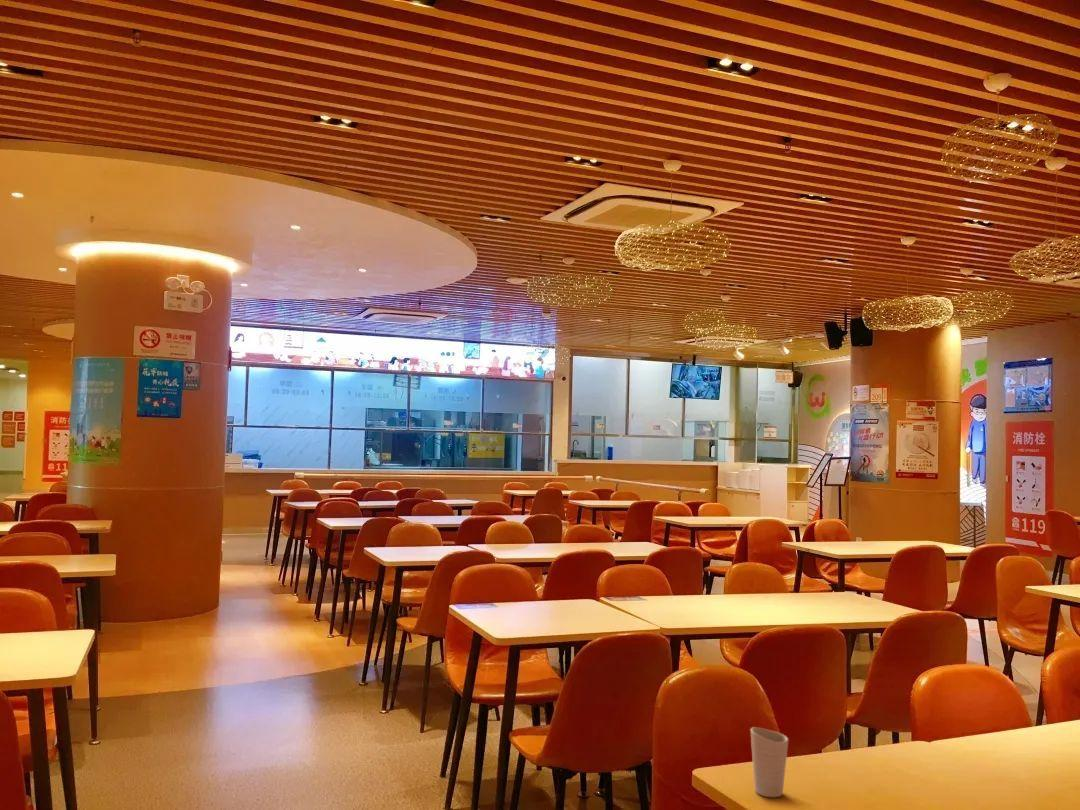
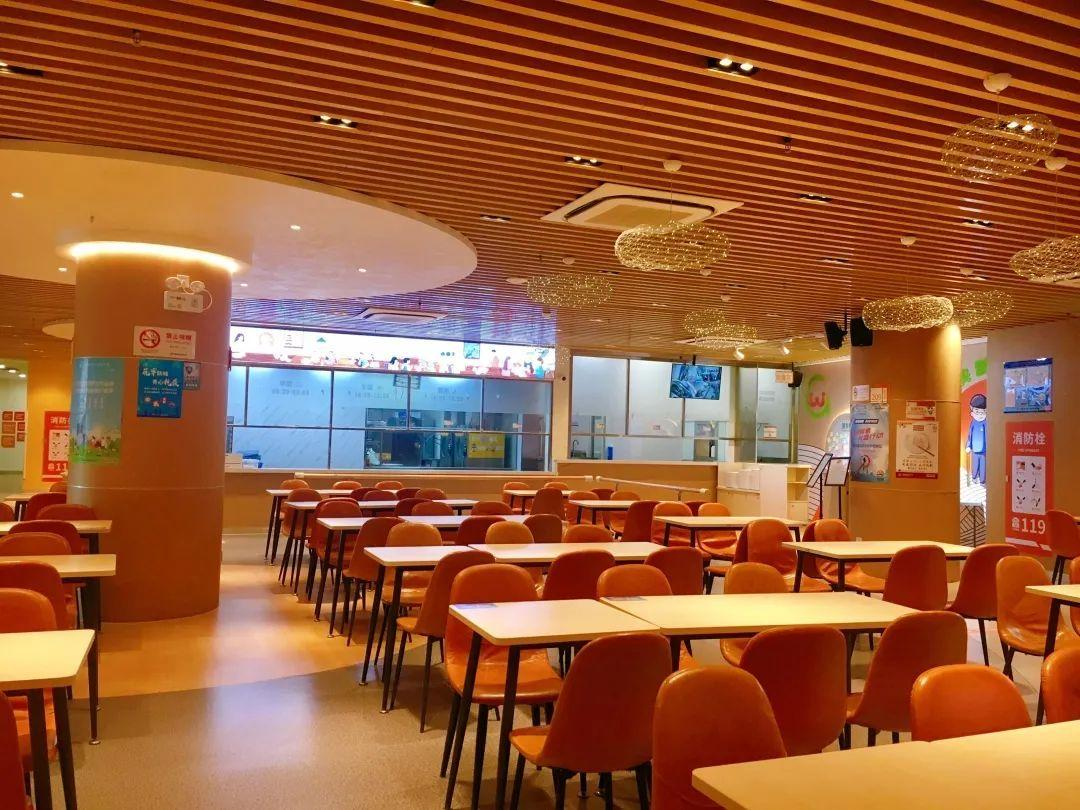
- cup (768, 761)
